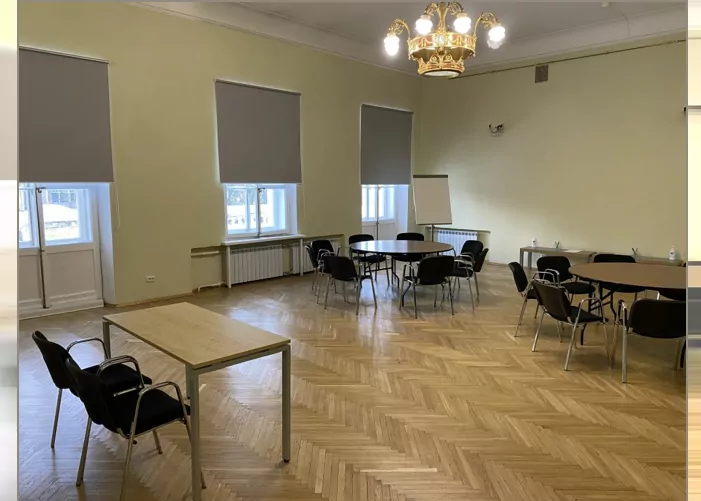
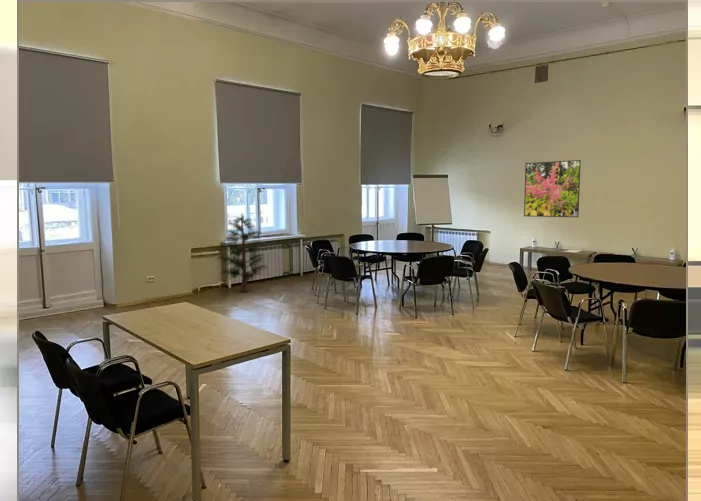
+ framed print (551, 189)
+ pine tree (242, 252)
